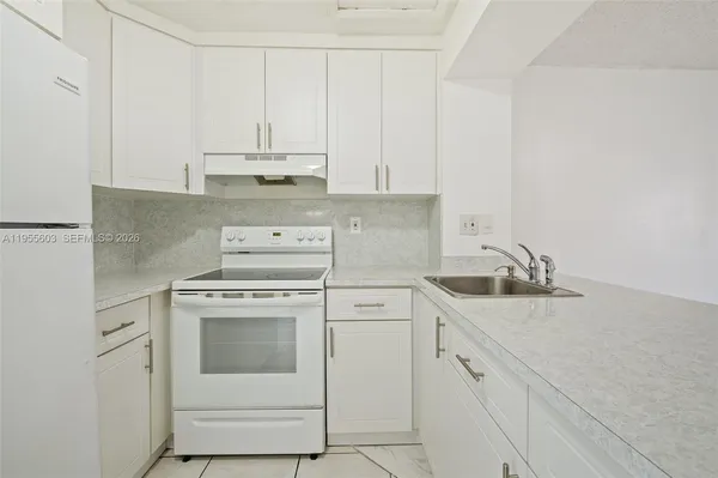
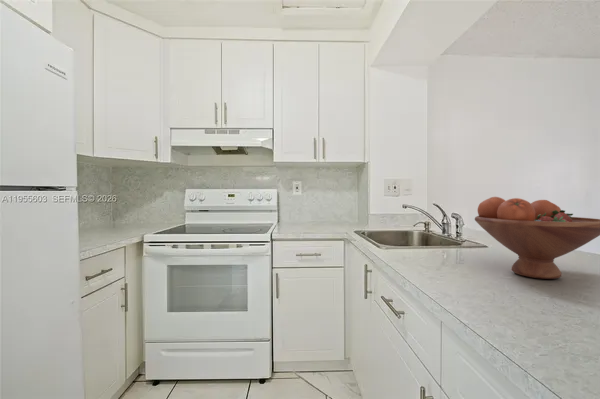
+ fruit bowl (535, 235)
